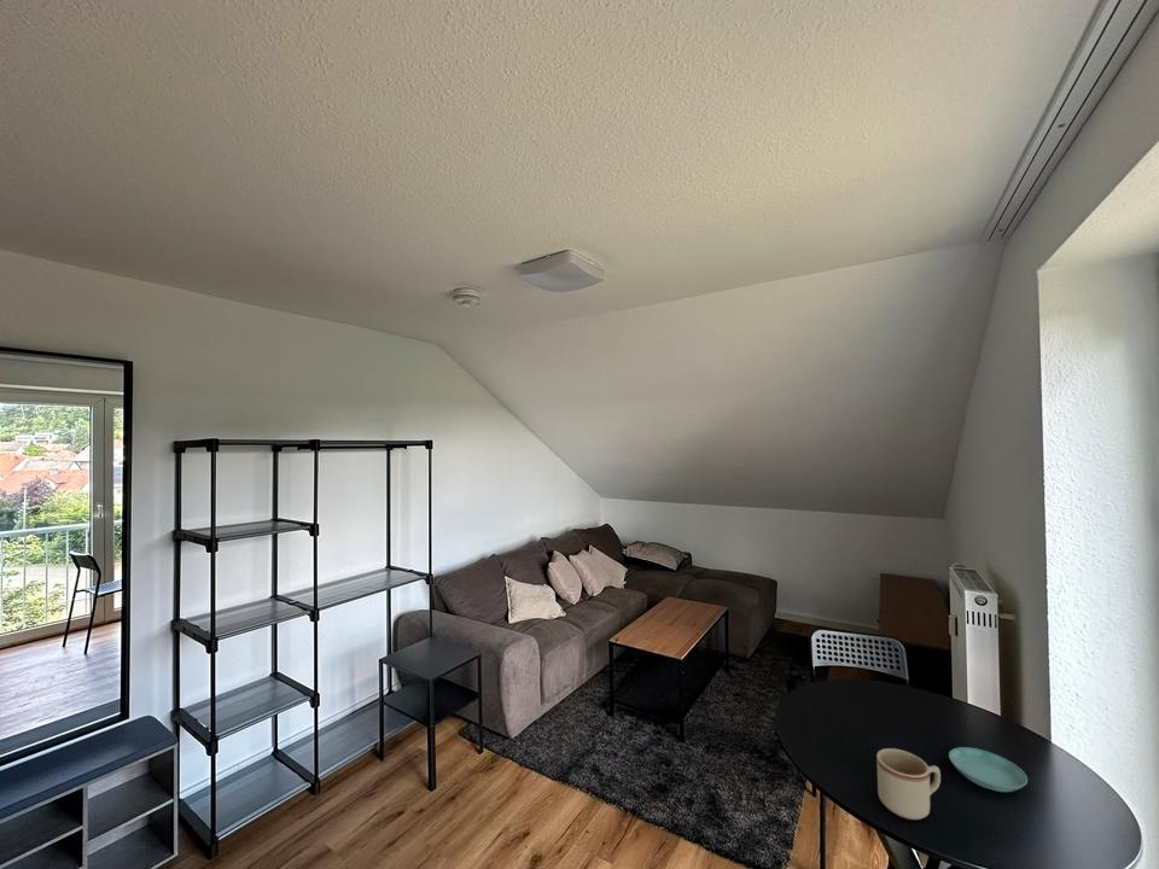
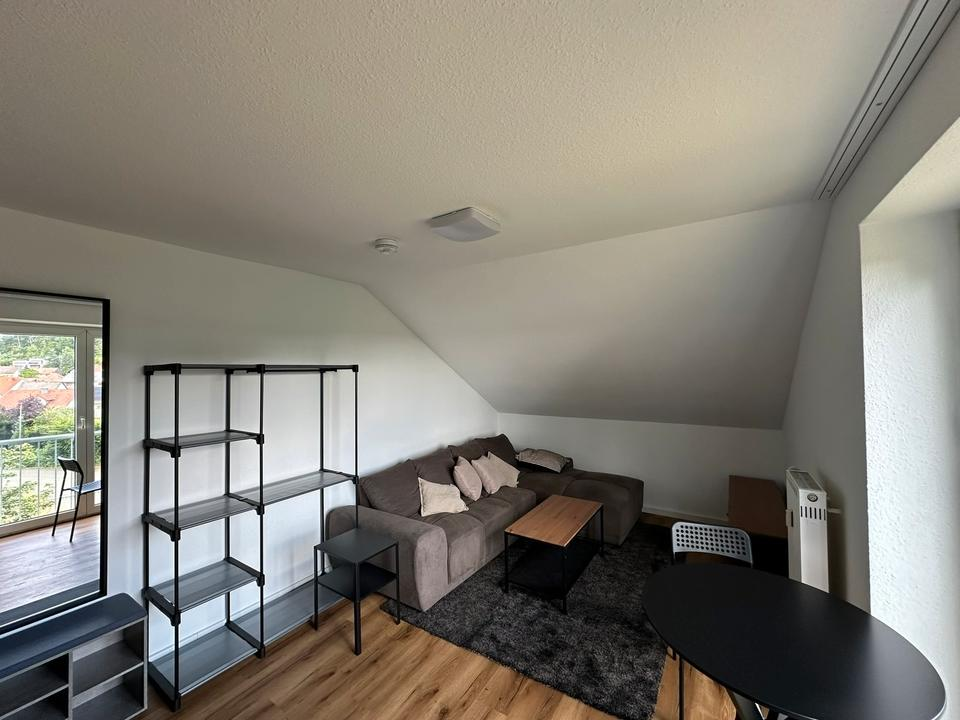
- saucer (986, 771)
- mug (910, 783)
